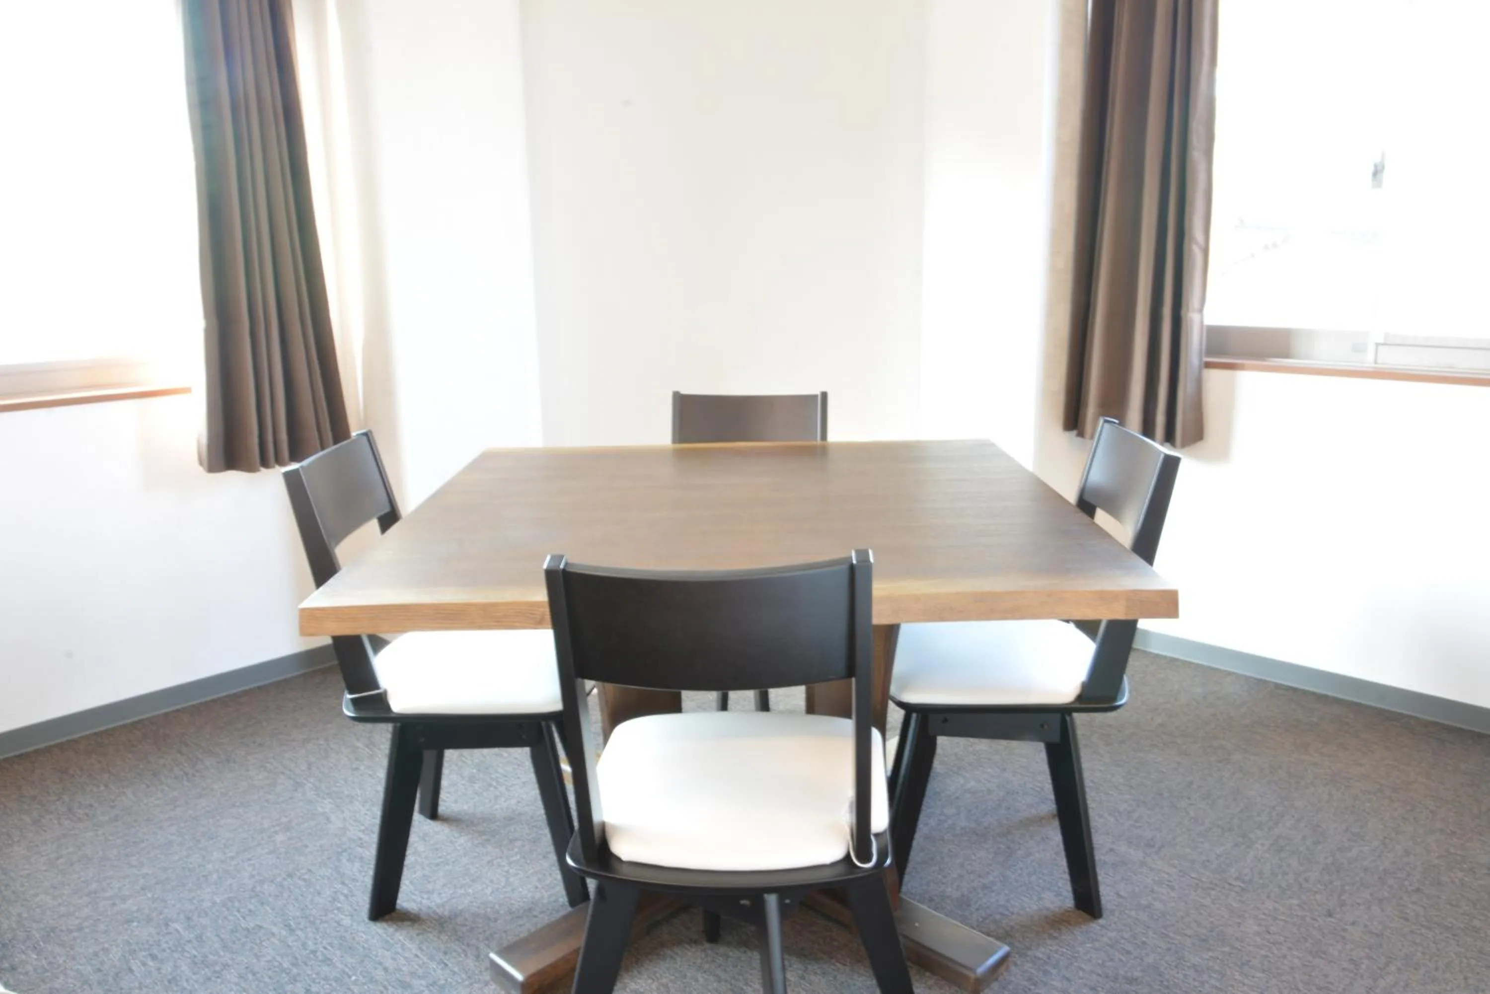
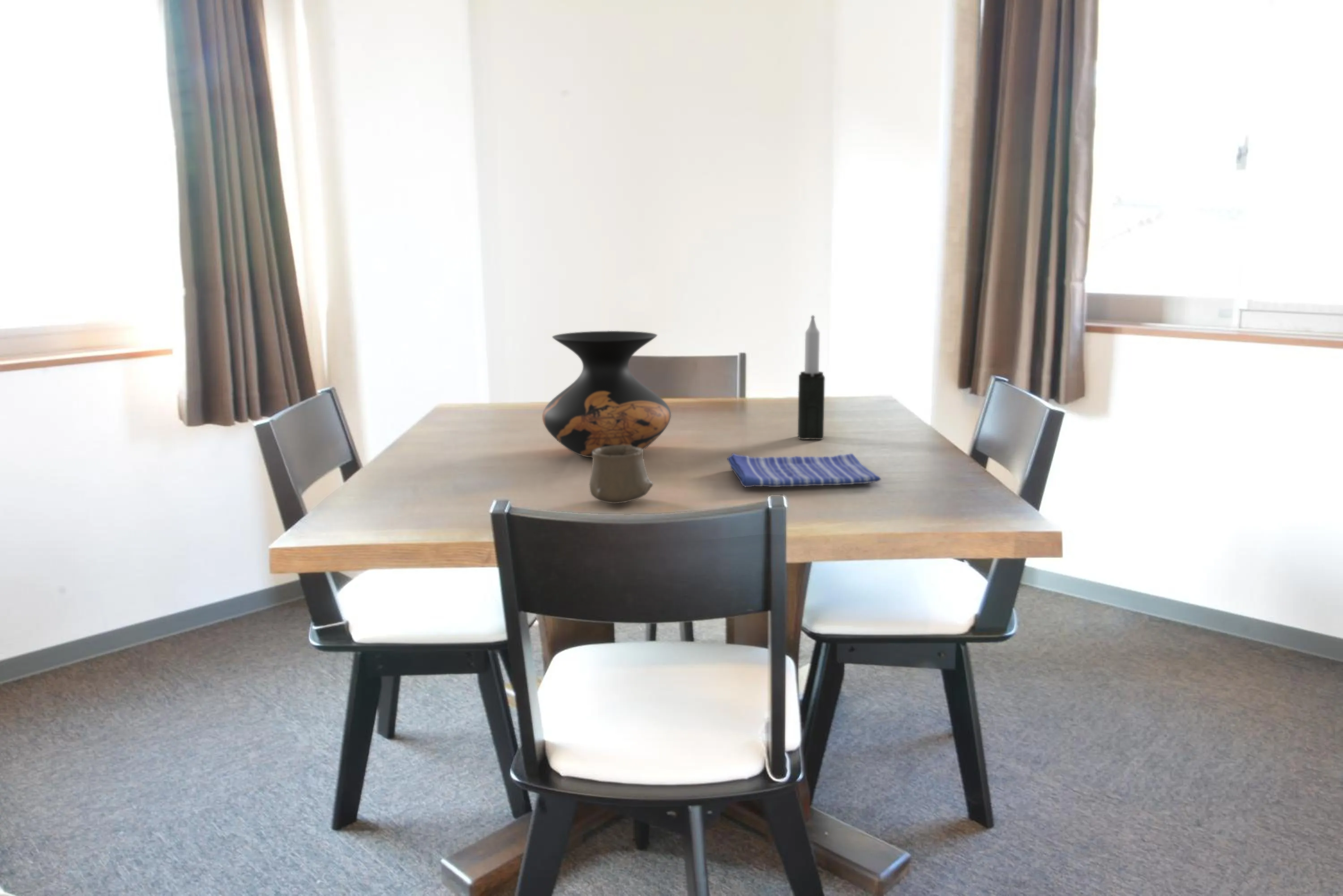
+ dish towel (800, 469)
+ vase (606, 394)
+ cup (619, 475)
+ candle (812, 377)
